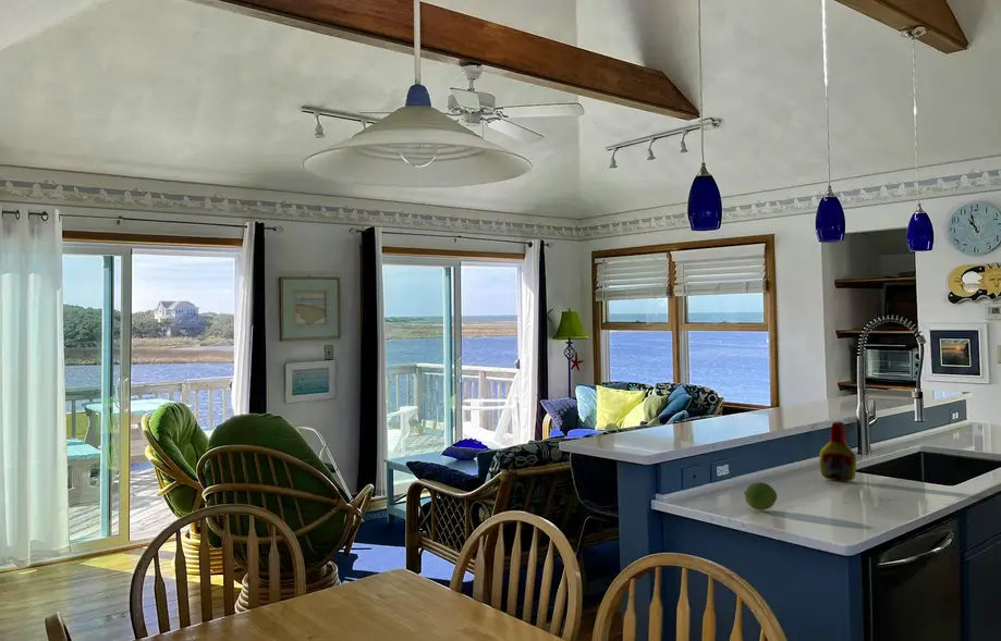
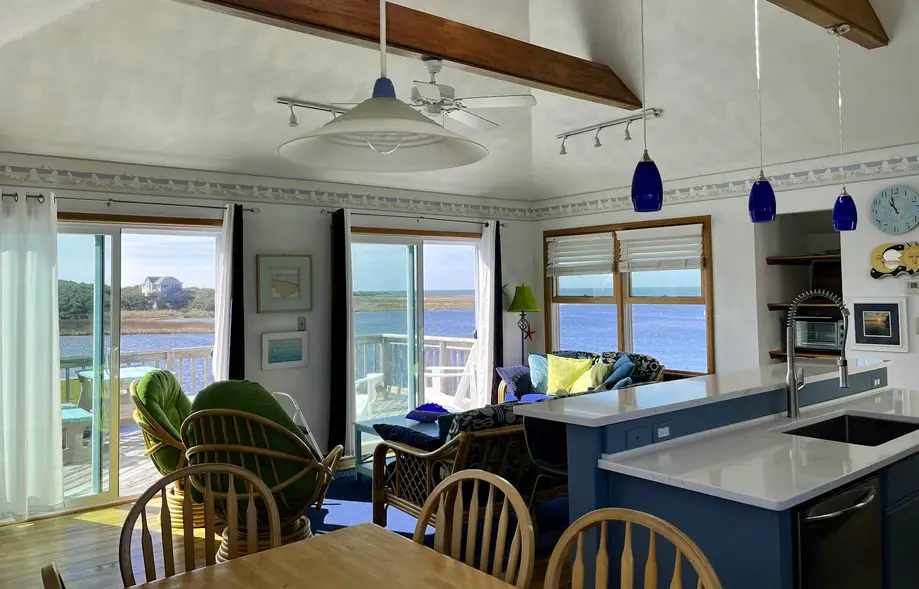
- bottle (837, 451)
- fruit (760, 495)
